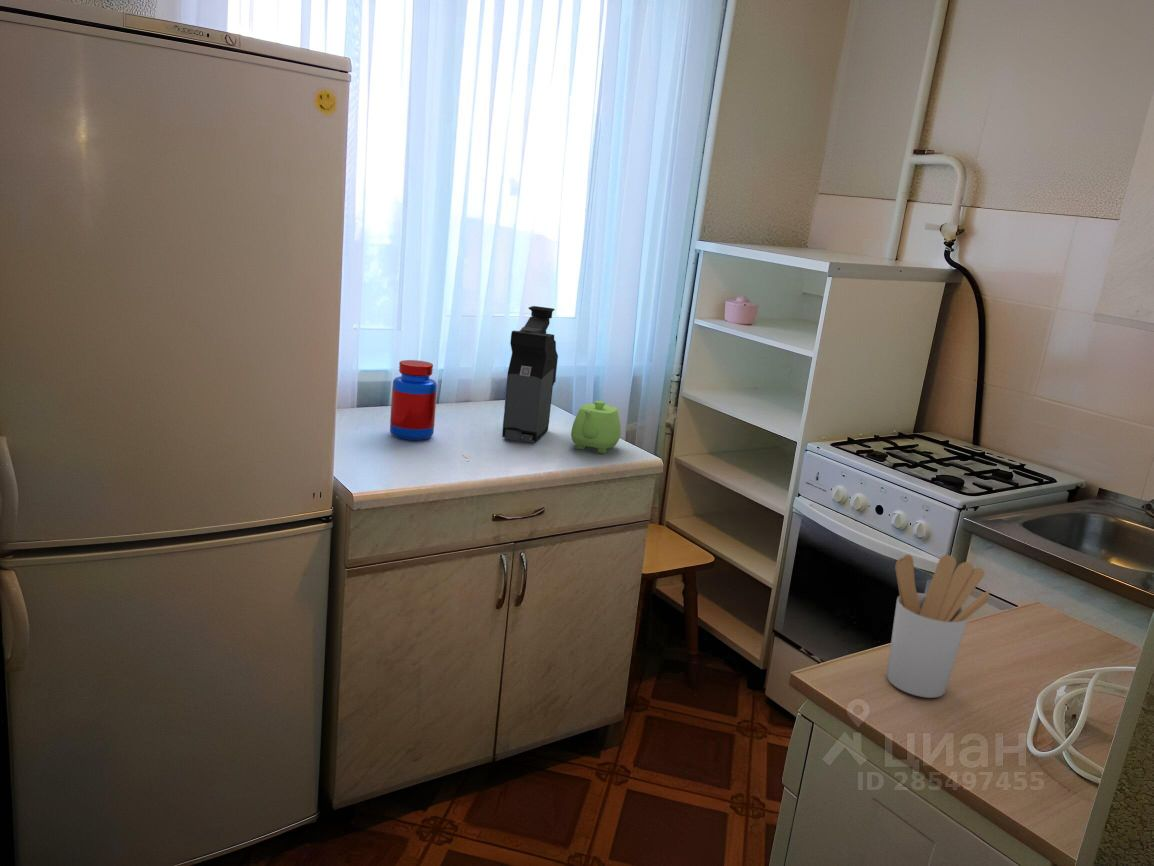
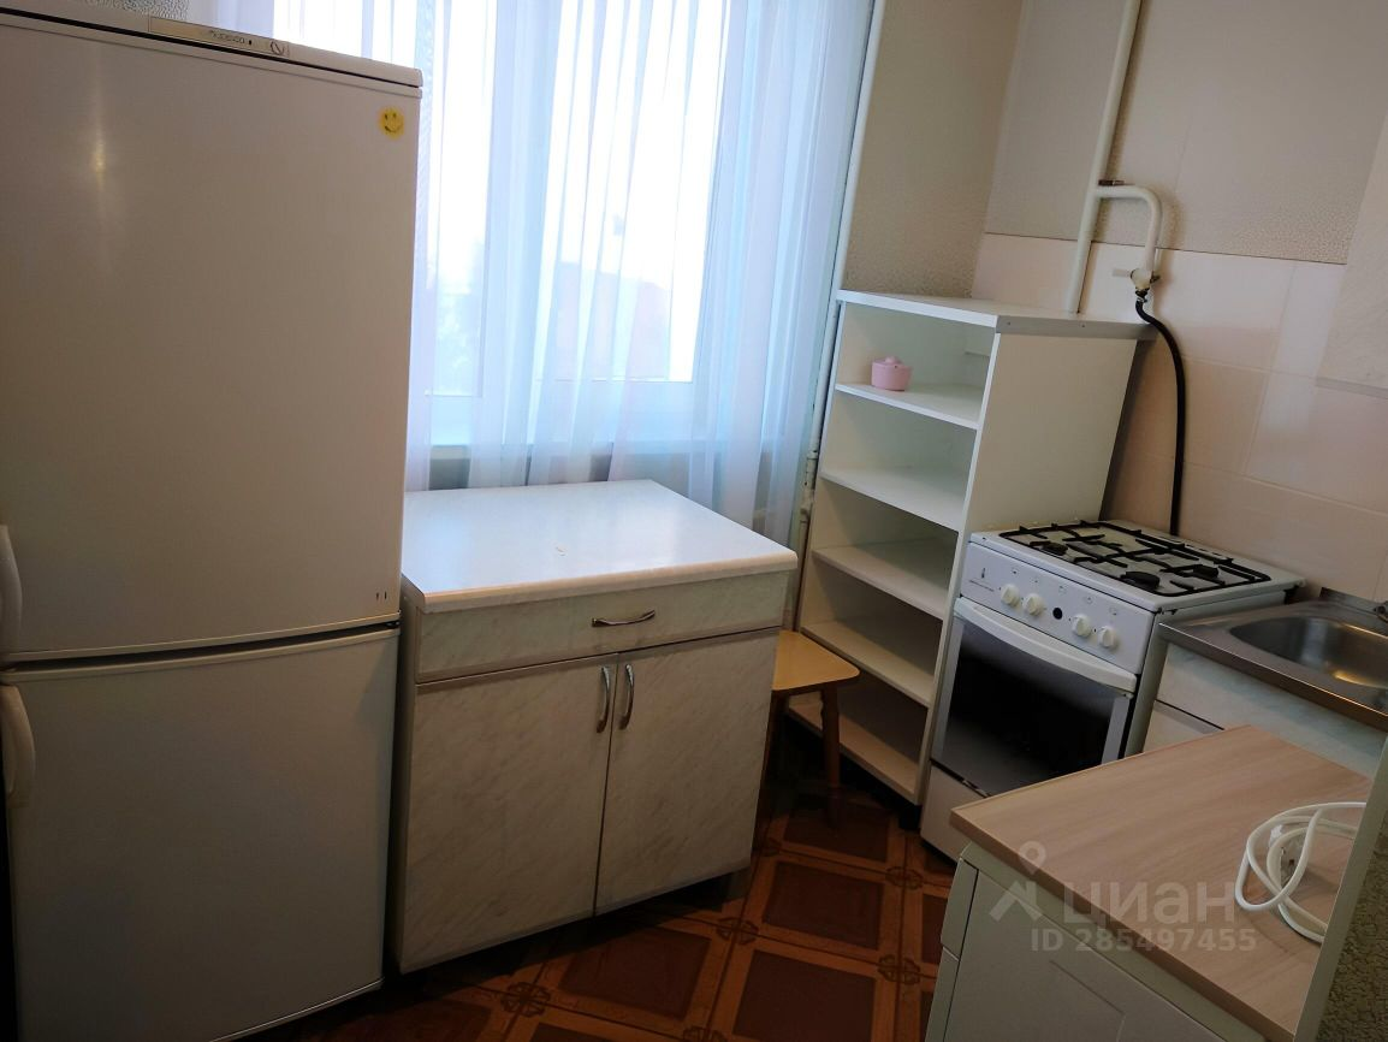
- jar (413, 399)
- utensil holder (935, 622)
- teapot (596, 425)
- coffee maker (532, 373)
